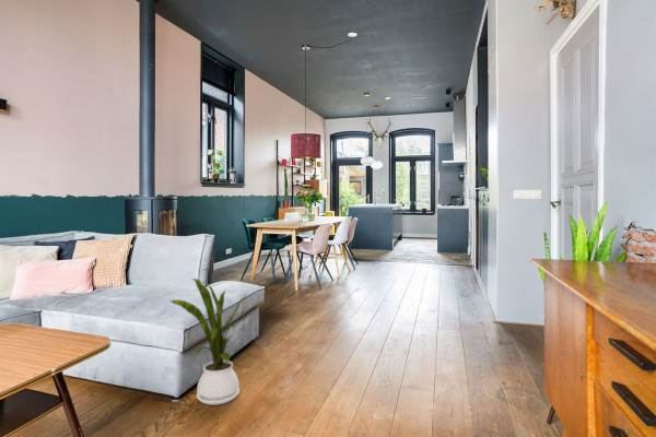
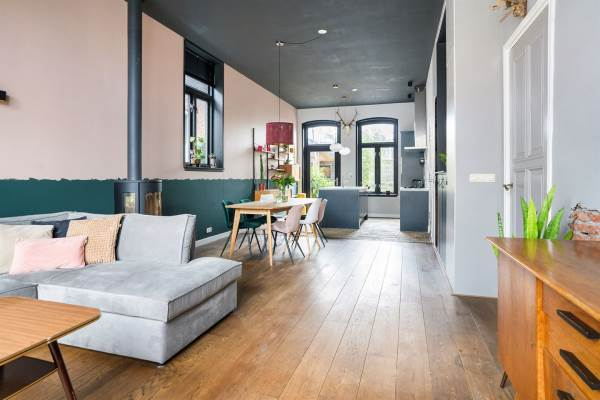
- house plant (213, 334)
